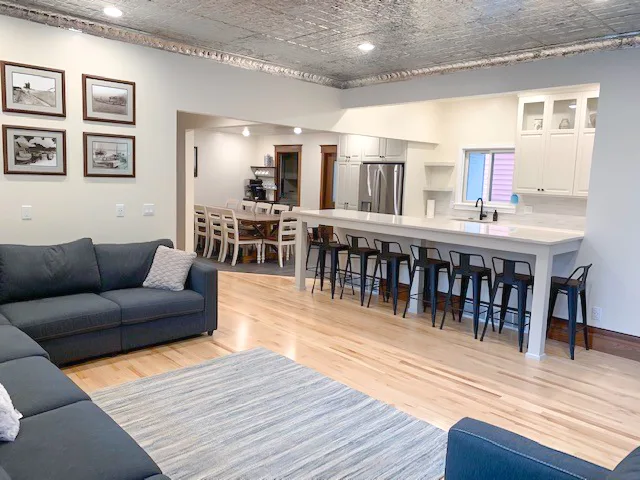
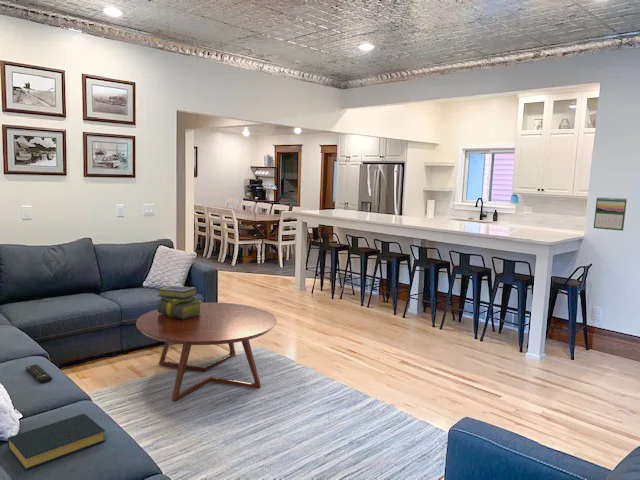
+ calendar (609, 213)
+ stack of books (178, 300)
+ remote control (38, 373)
+ hardback book (57, 439)
+ coffee table (208, 344)
